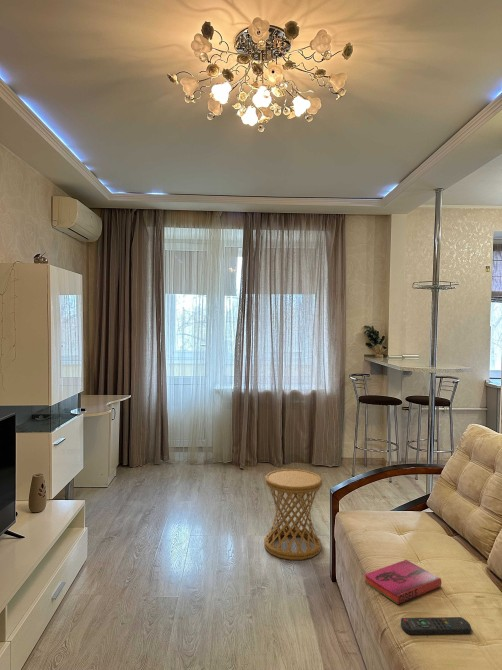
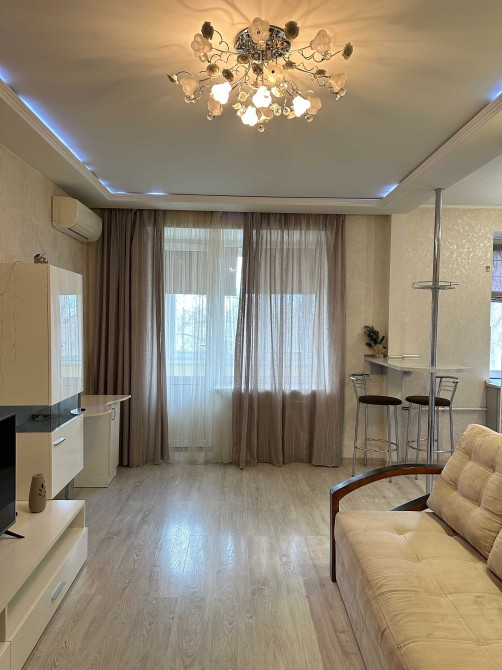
- hardback book (402, 580)
- side table (293, 511)
- remote control (435, 625)
